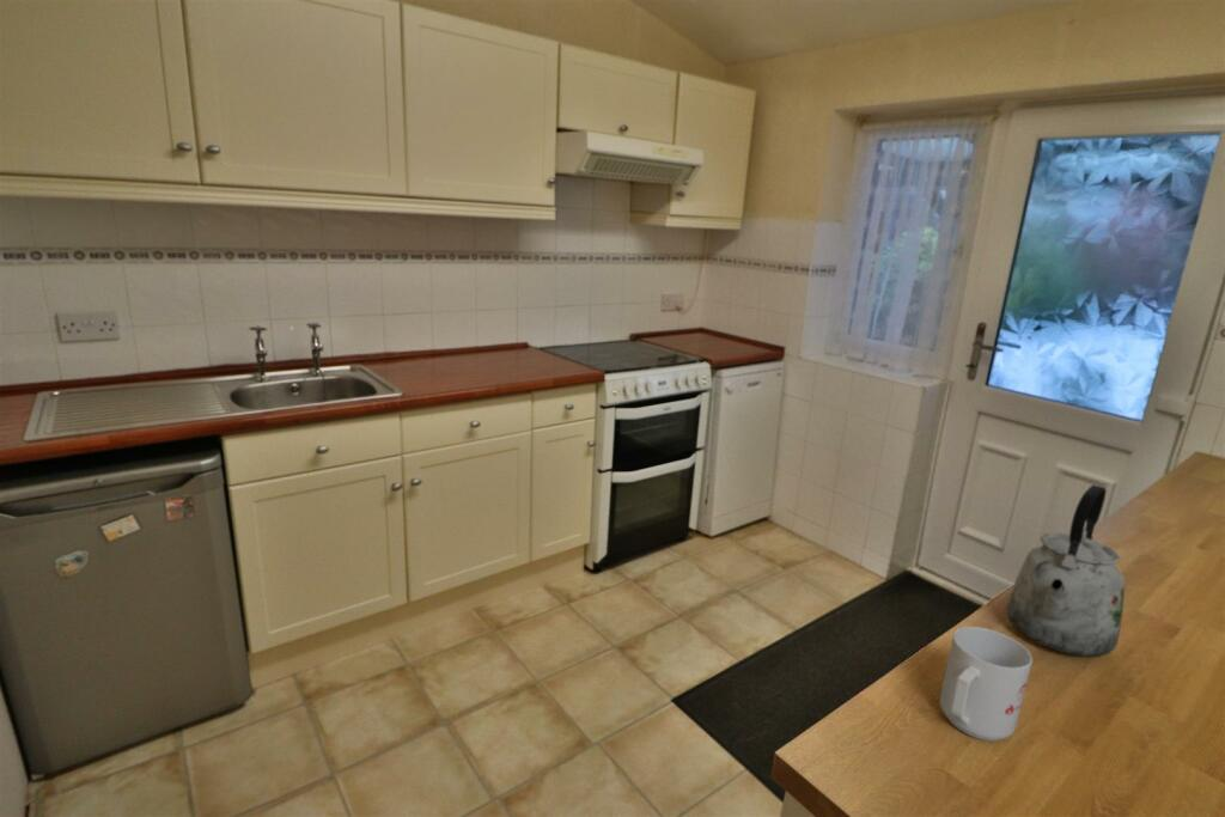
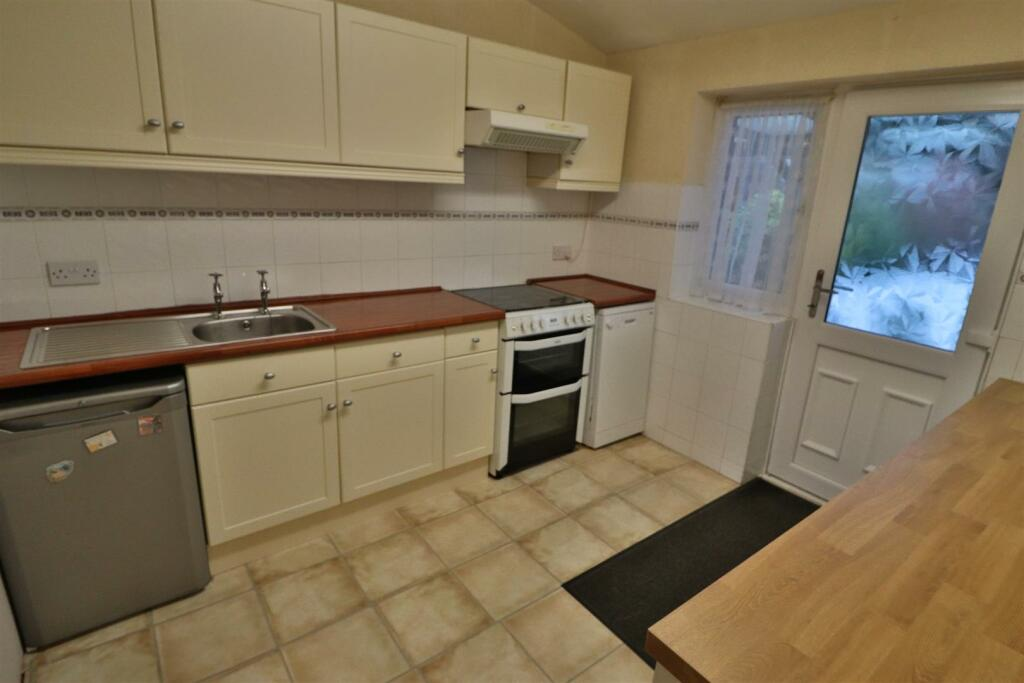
- kettle (1069, 571)
- mug (977, 688)
